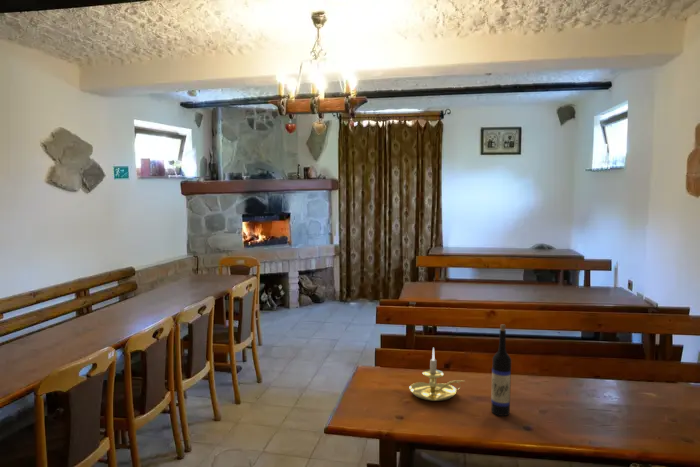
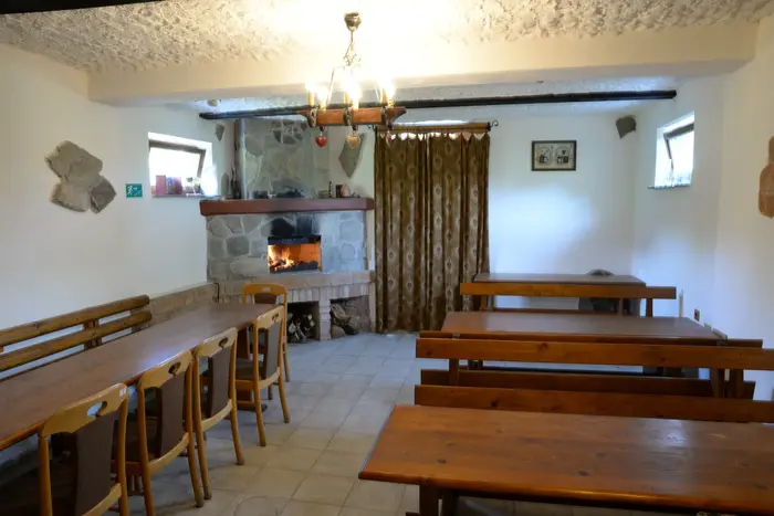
- wine bottle (501, 368)
- candle holder (436, 371)
